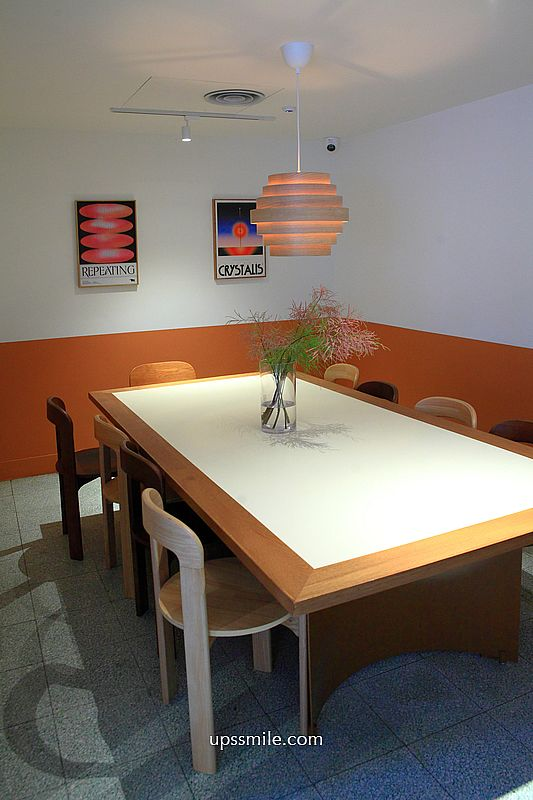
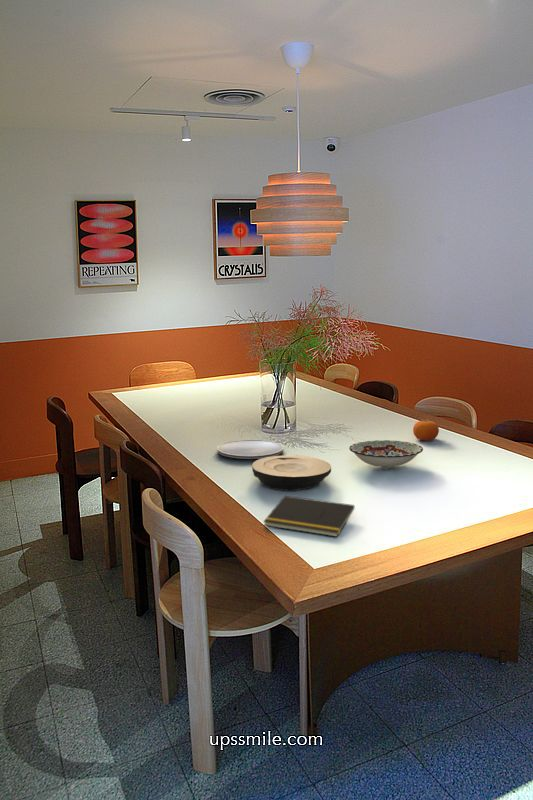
+ plate (291, 474)
+ notepad (309, 515)
+ plate (250, 449)
+ fruit (425, 430)
+ bowl (385, 457)
